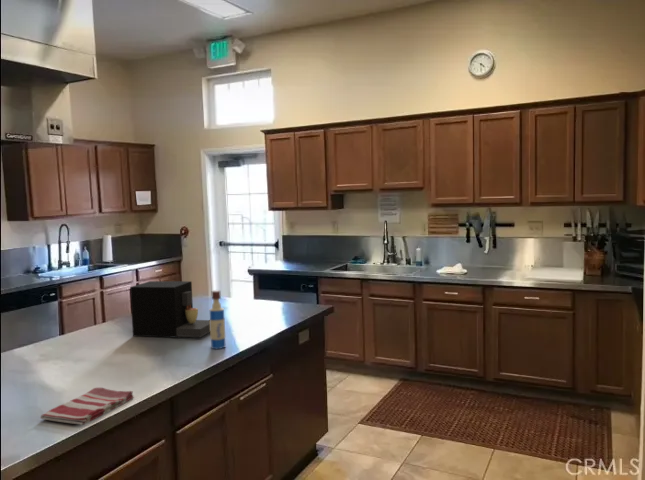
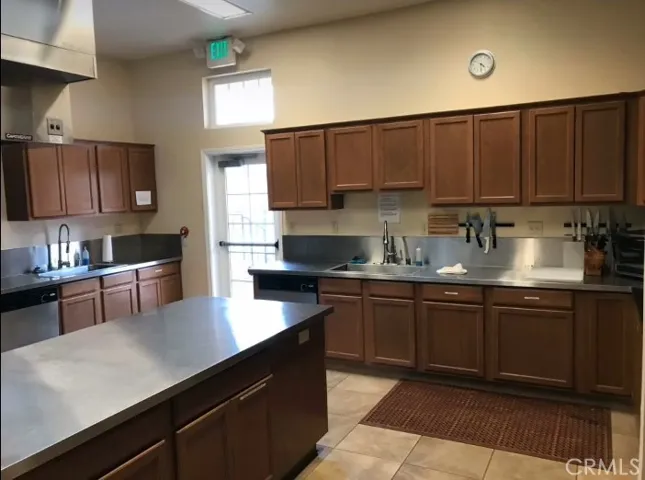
- dish towel (89, 404)
- tequila bottle (217, 319)
- coffee maker (174, 308)
